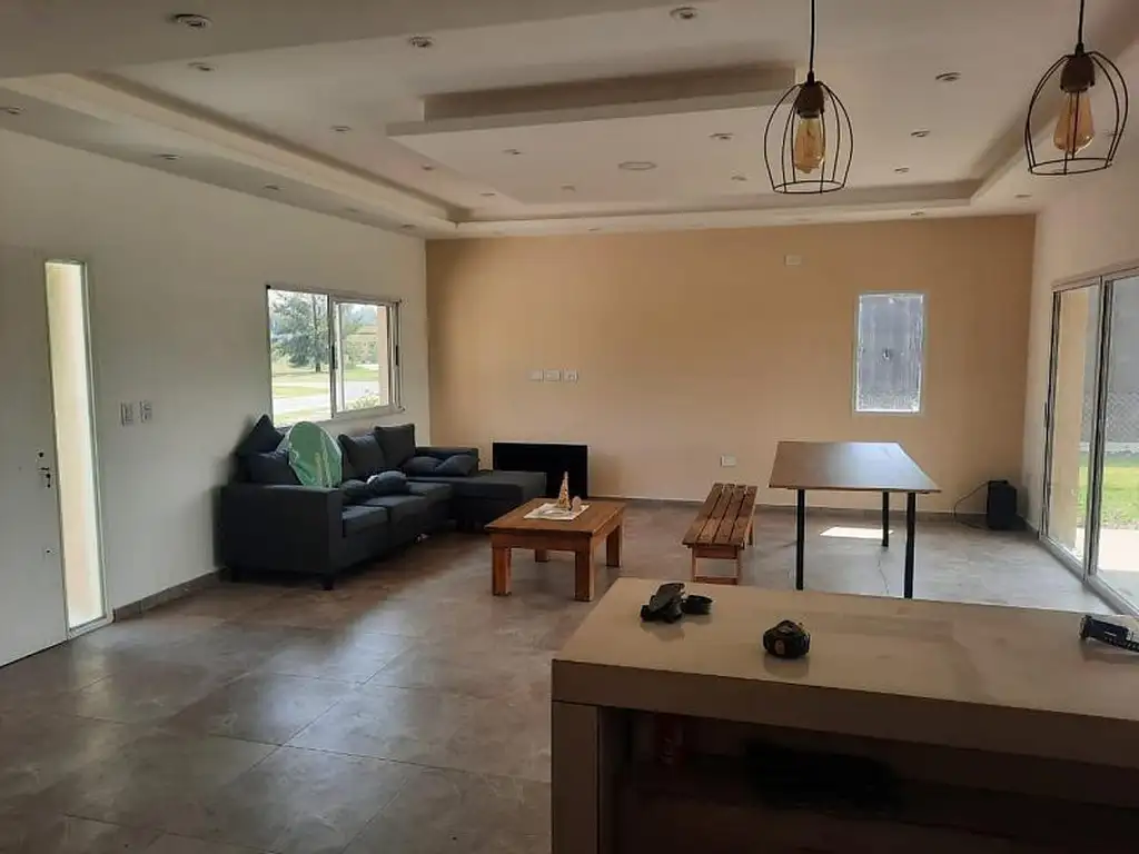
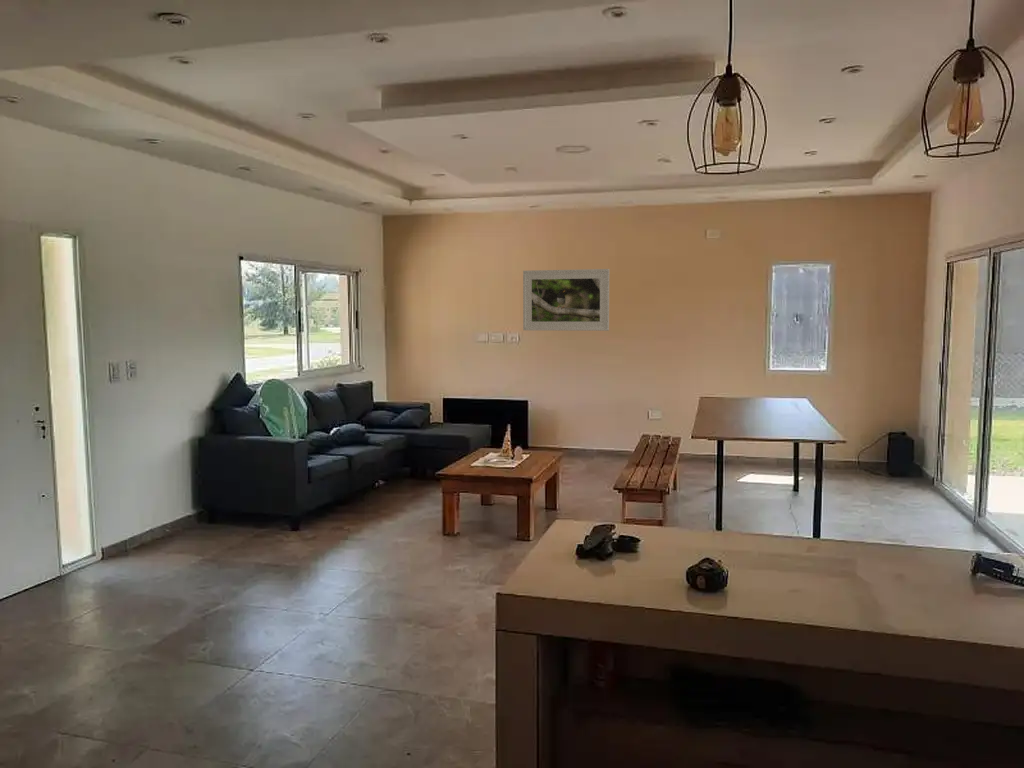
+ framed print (565, 300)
